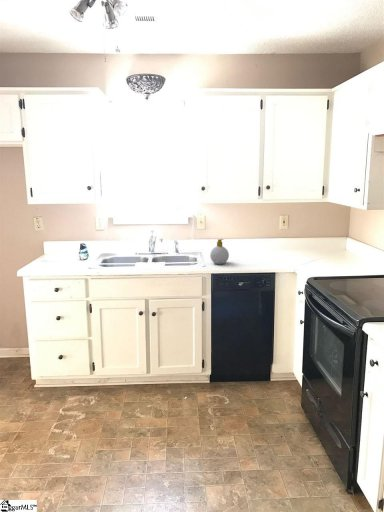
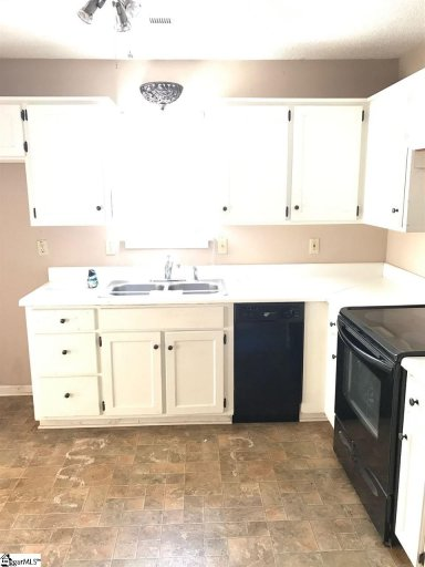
- soap bottle (219, 251)
